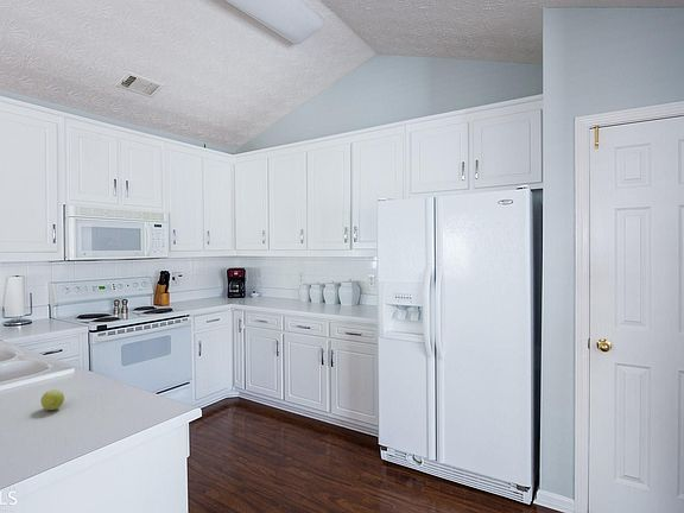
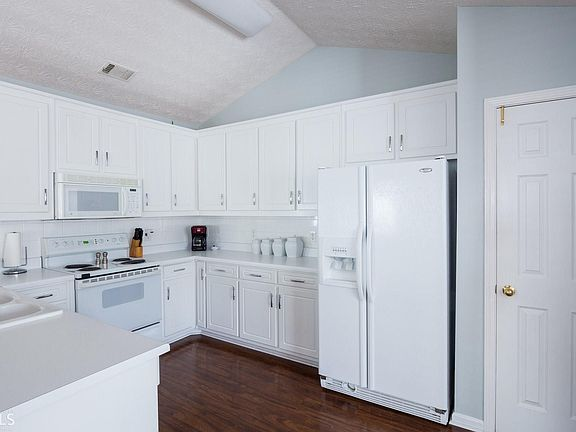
- fruit (52, 399)
